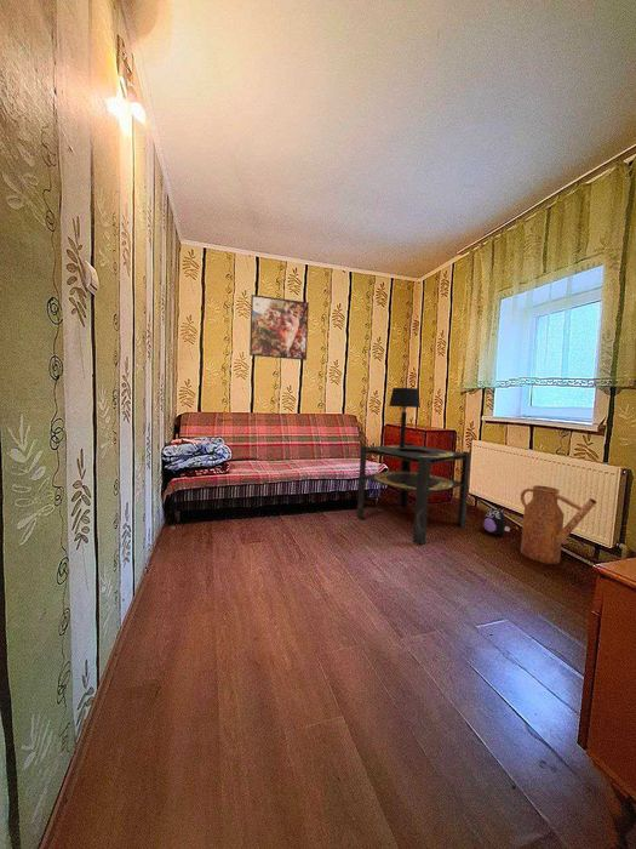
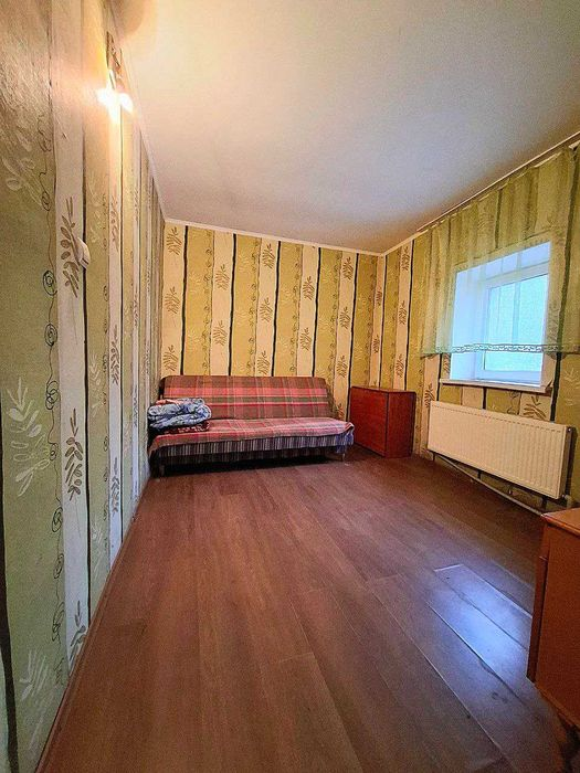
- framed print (279, 327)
- plush toy (495, 520)
- side table (412, 485)
- watering can (551, 524)
- table lamp (403, 416)
